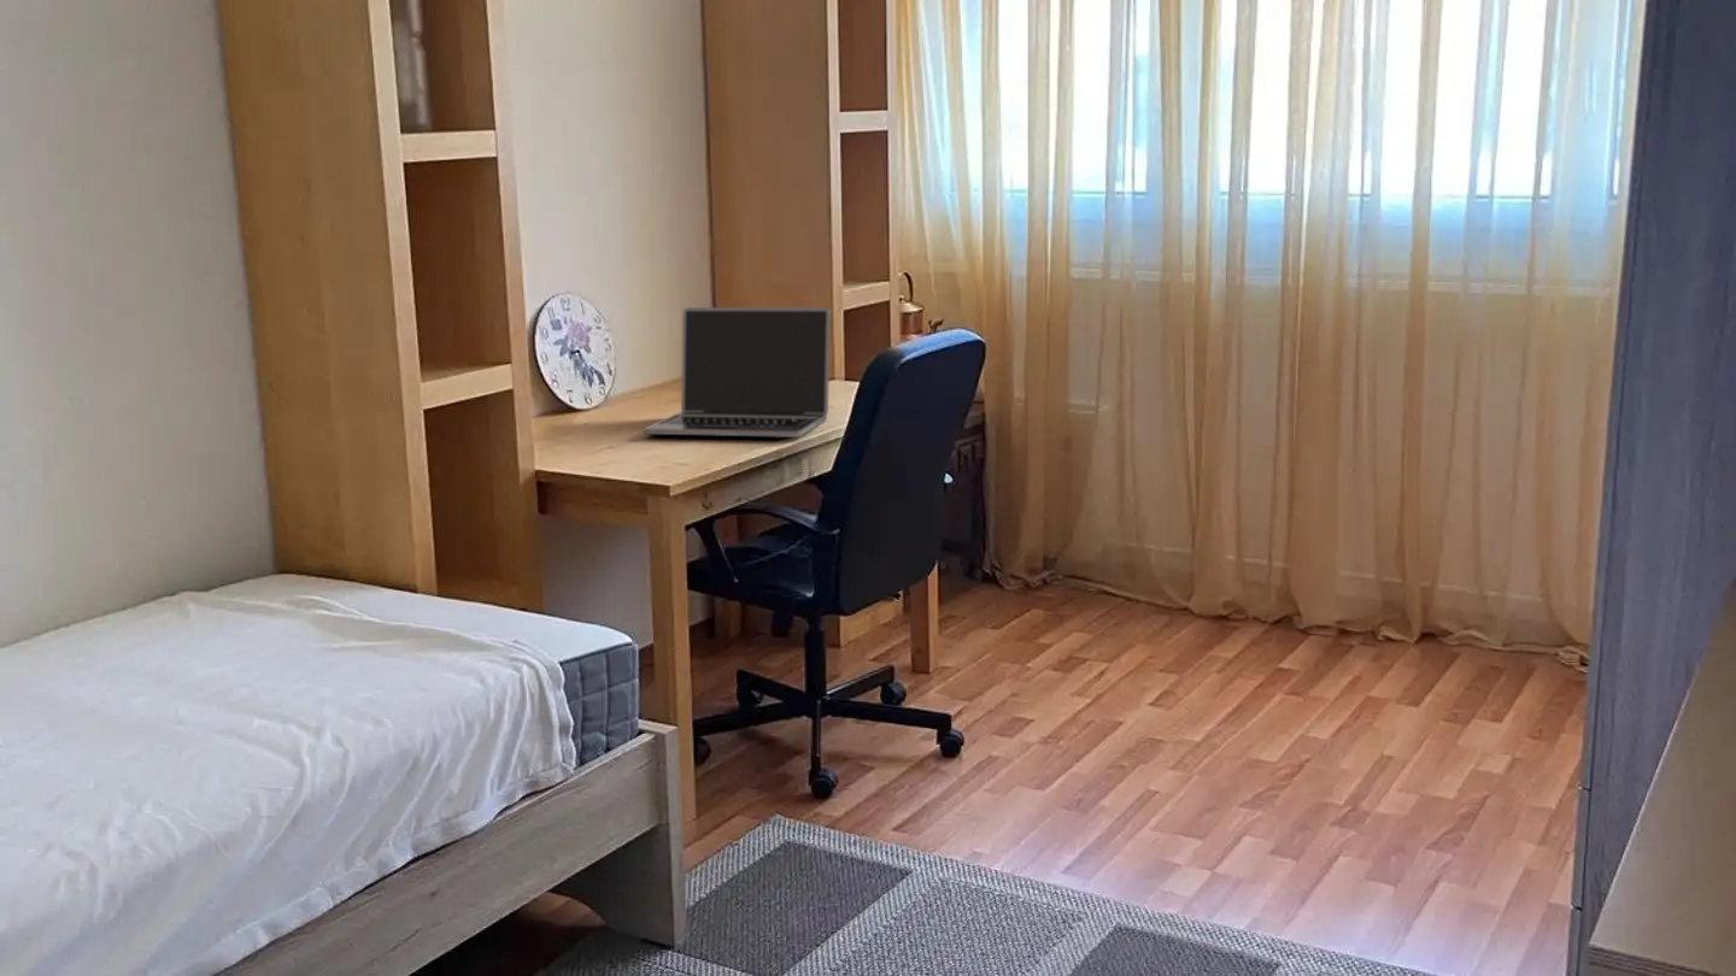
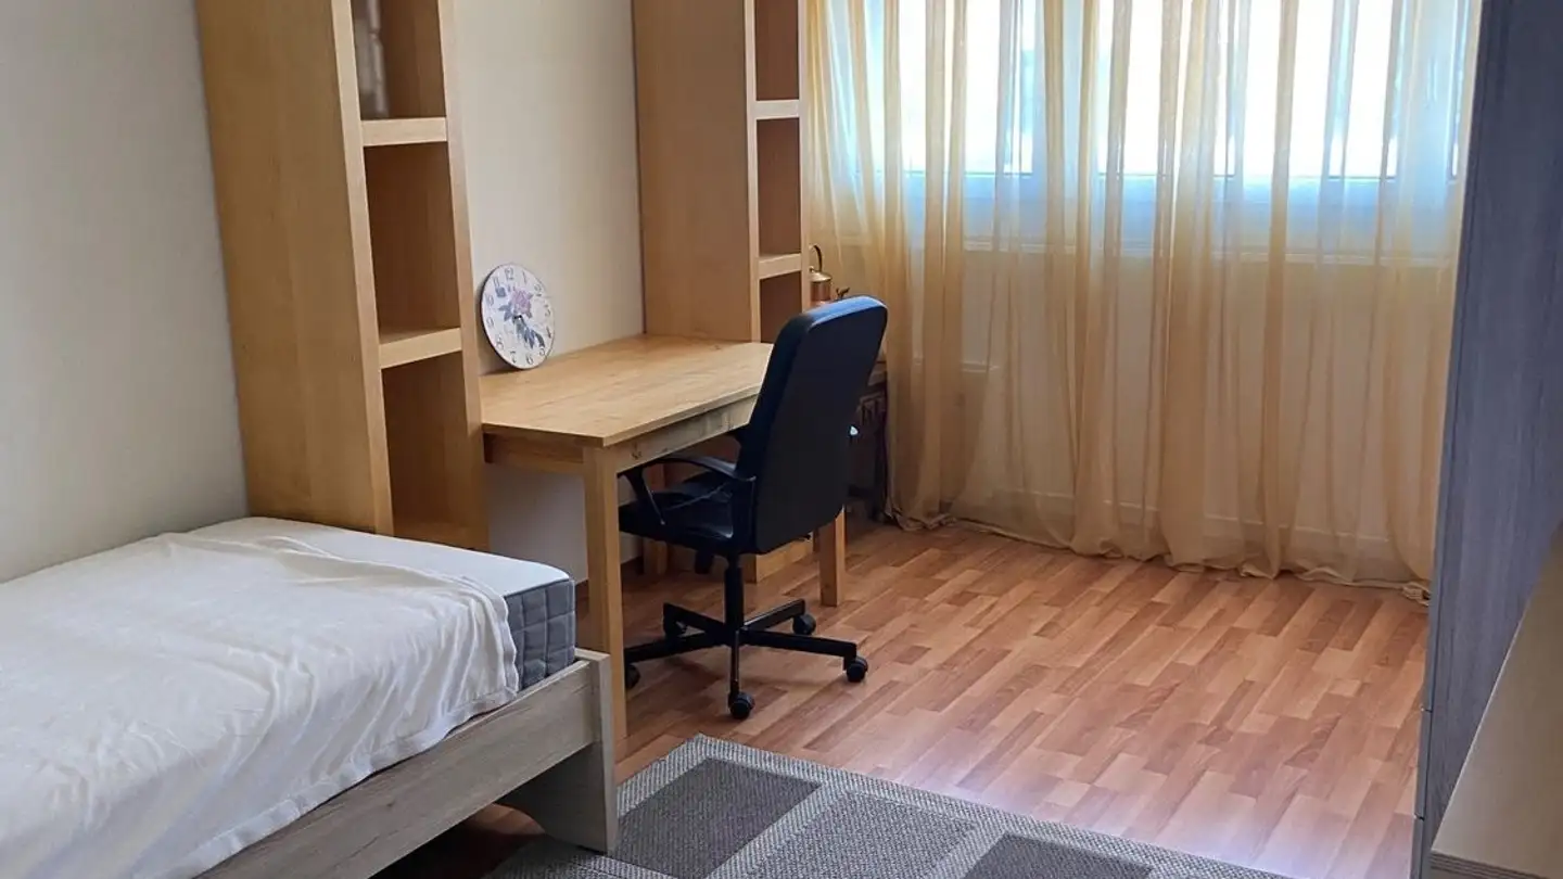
- laptop (738, 370)
